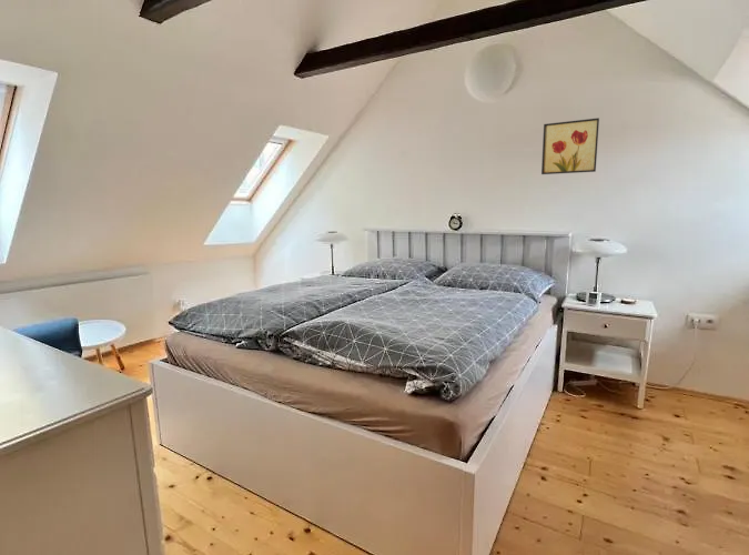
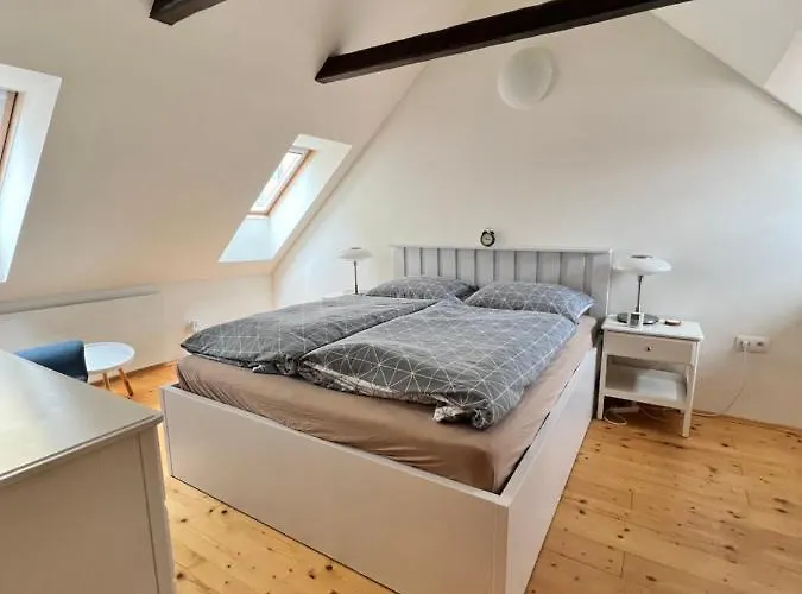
- wall art (569, 147)
